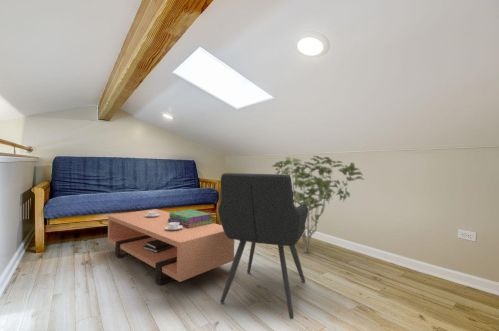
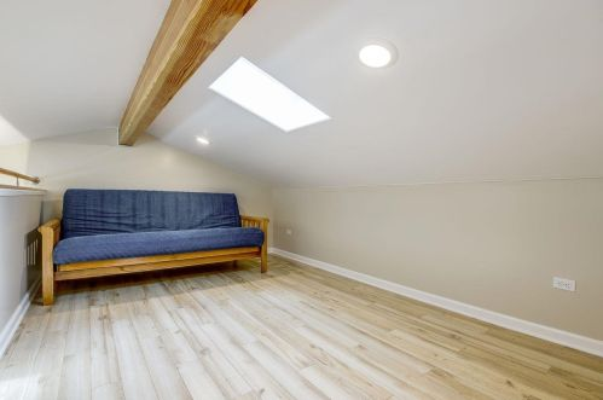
- coffee table (164, 238)
- shrub (309, 203)
- stack of books (190, 217)
- armchair (265, 233)
